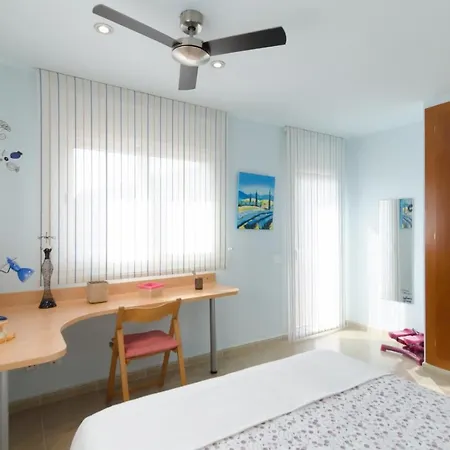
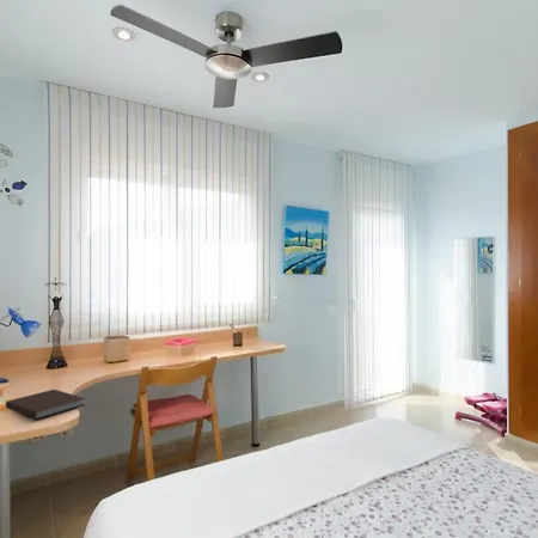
+ notebook (45, 403)
